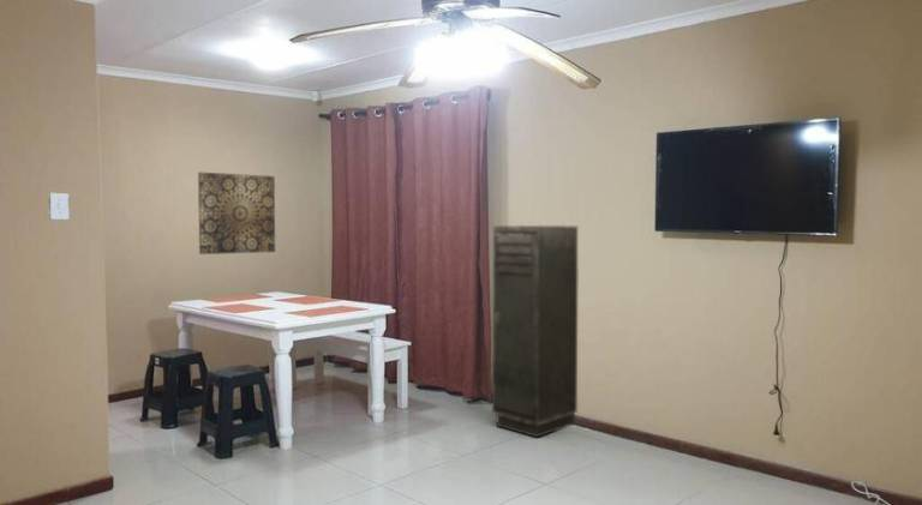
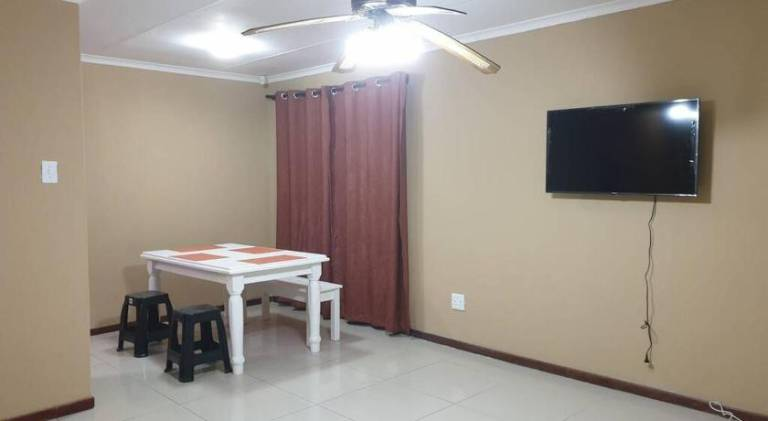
- storage cabinet (534, 326)
- wall art (238, 214)
